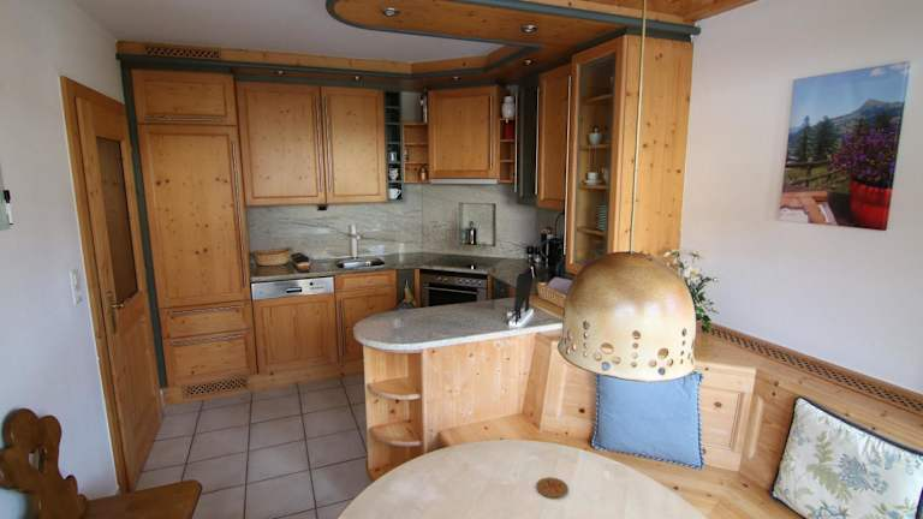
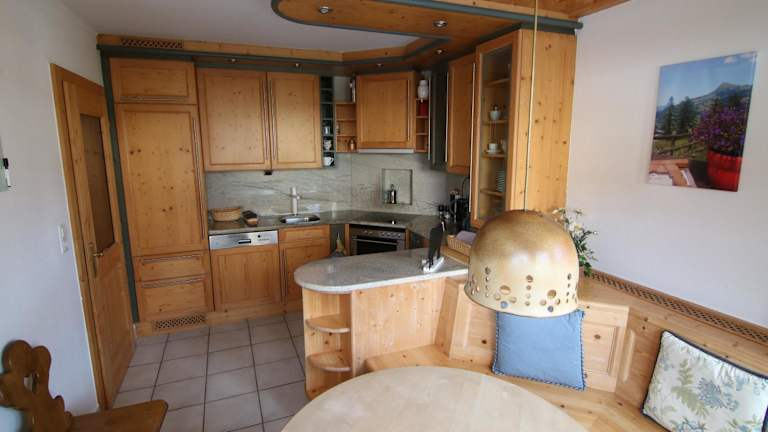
- coaster (552, 487)
